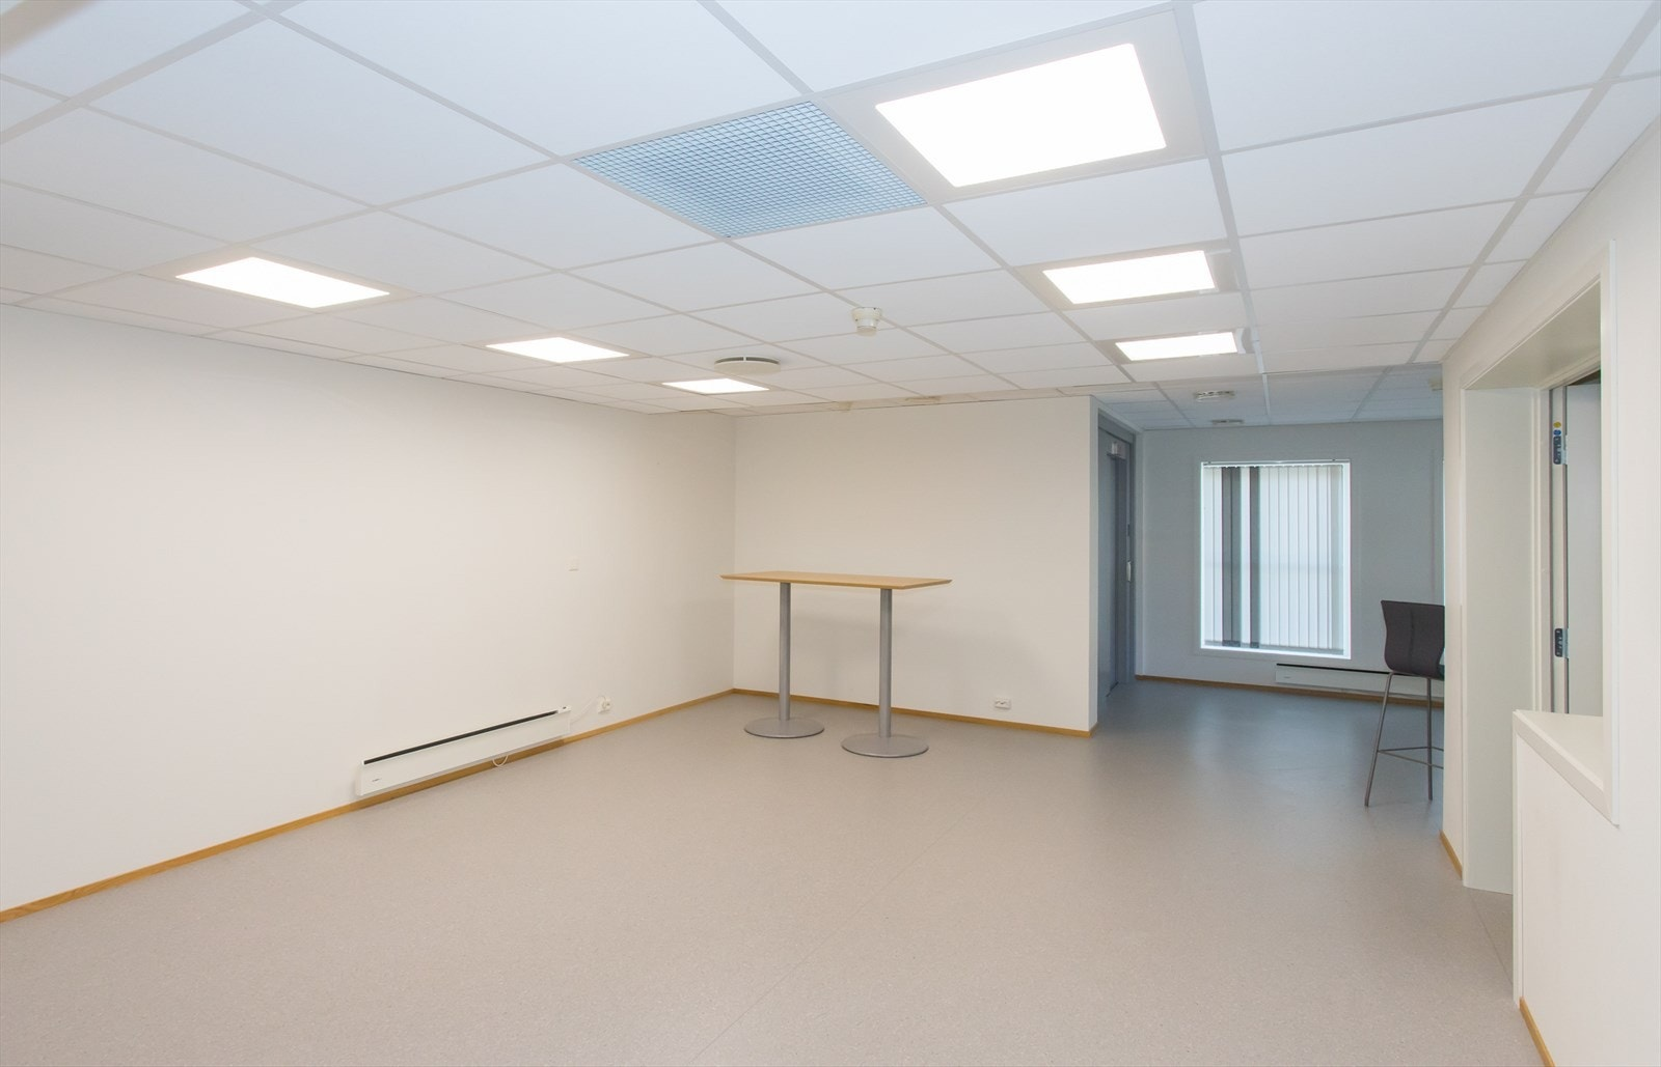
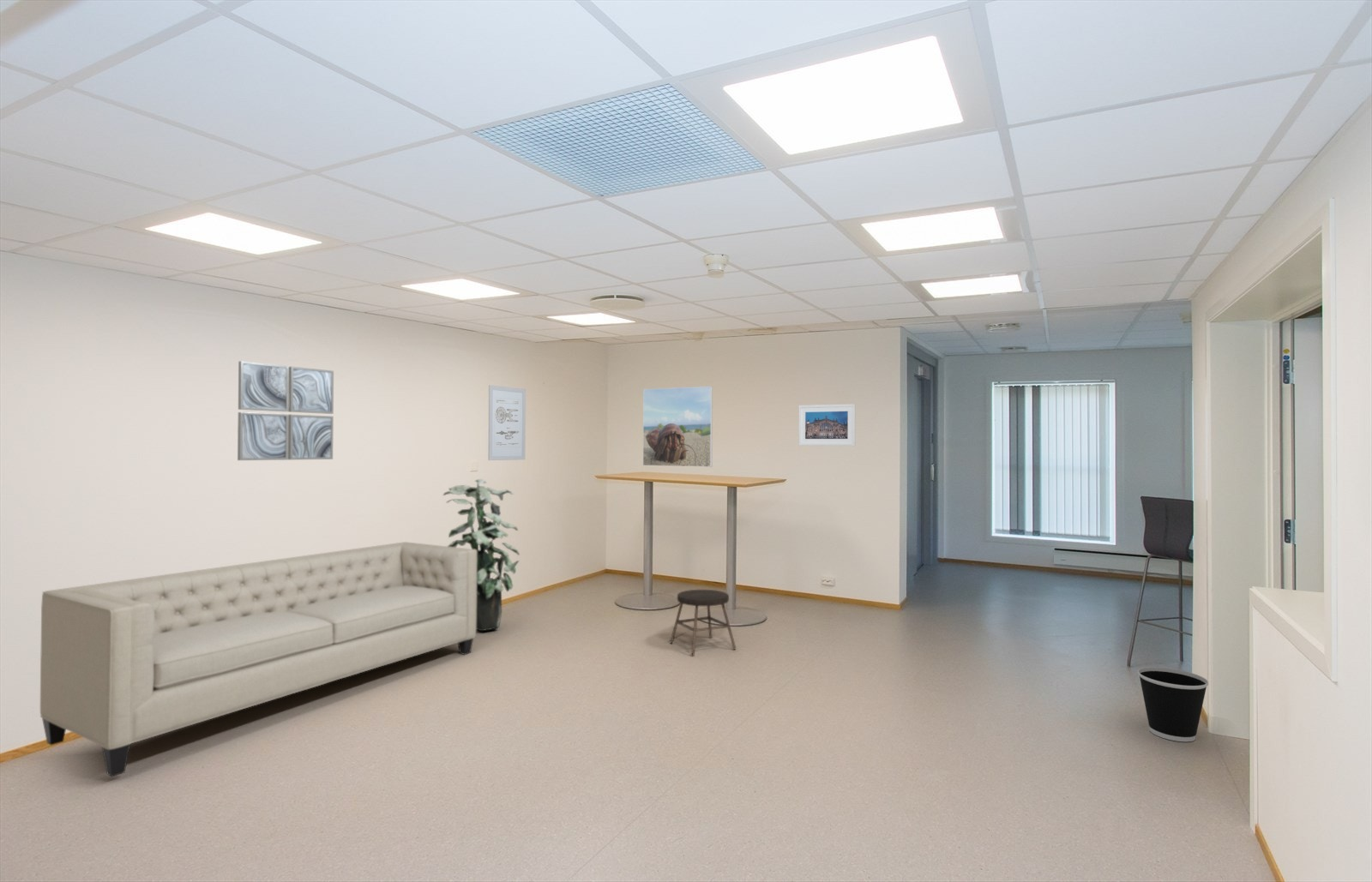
+ sofa (297, 629)
+ stool (702, 620)
+ wall art (288, 411)
+ indoor plant (480, 554)
+ wastebasket (1172, 705)
+ wall art (507, 423)
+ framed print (677, 427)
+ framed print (826, 425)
